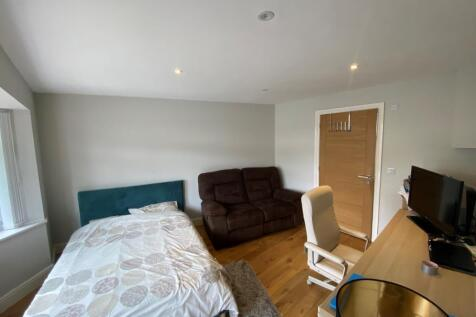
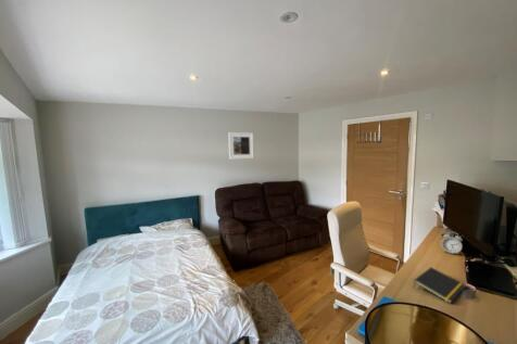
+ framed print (241, 145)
+ alarm clock (452, 242)
+ notepad (439, 283)
